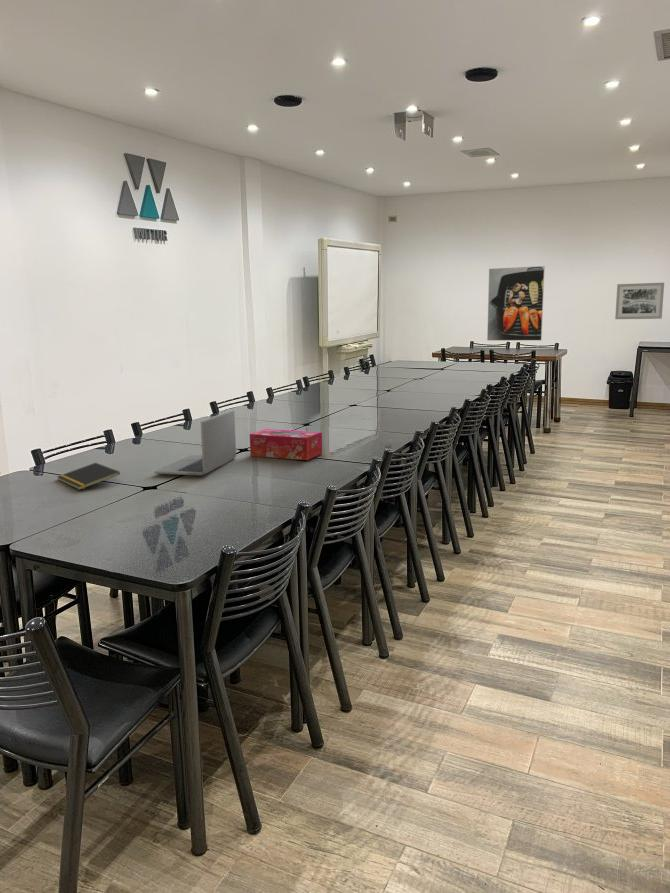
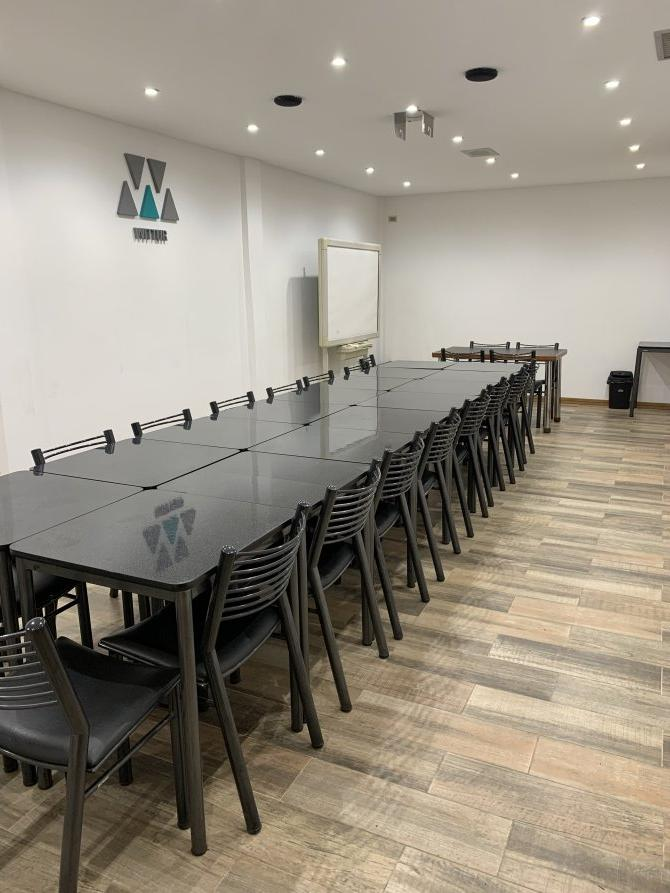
- wall art (639, 301)
- laptop (201, 439)
- tissue box (286, 443)
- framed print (515, 304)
- notepad (87, 475)
